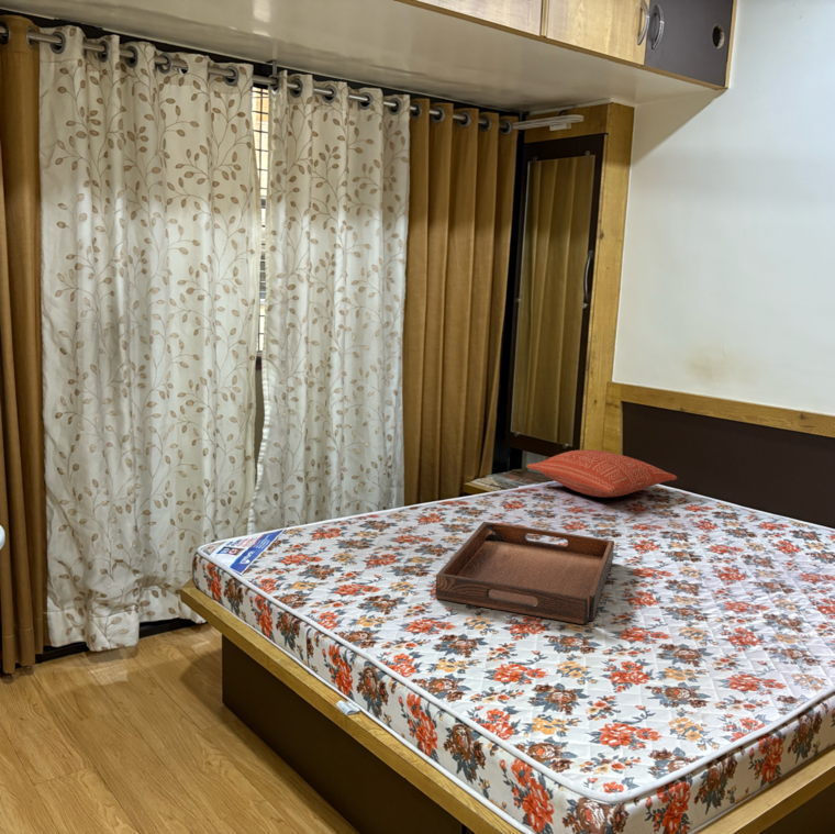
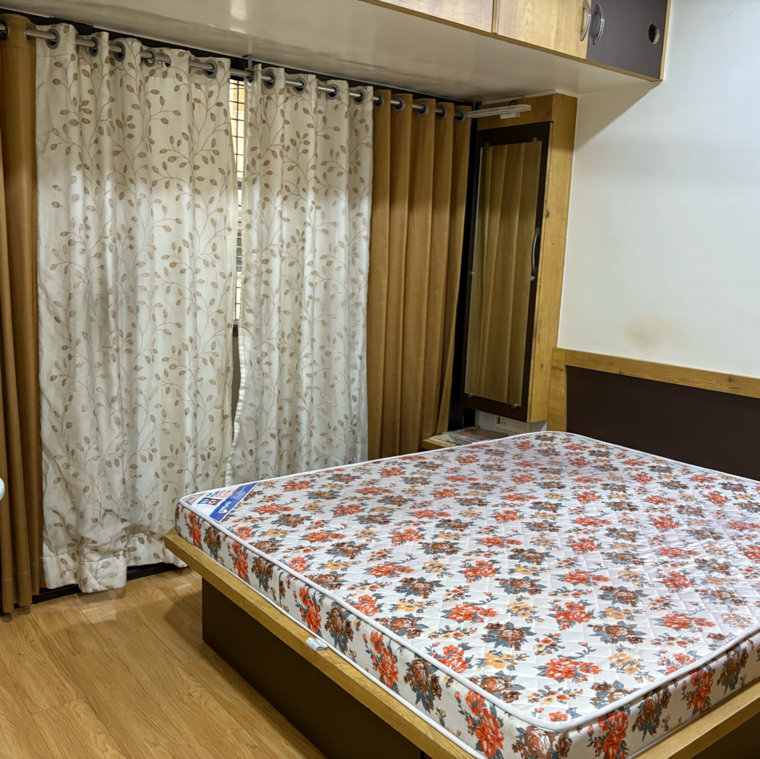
- pillow (600, 471)
- serving tray (531, 567)
